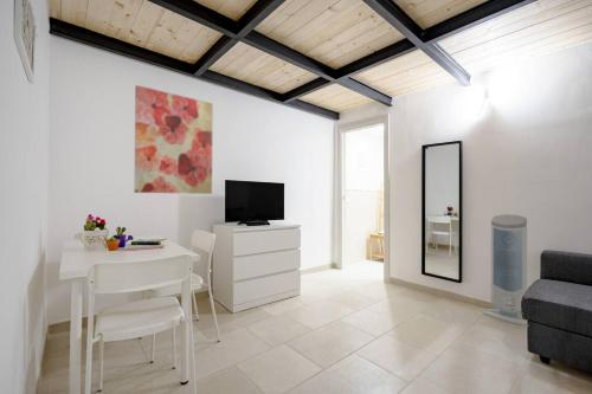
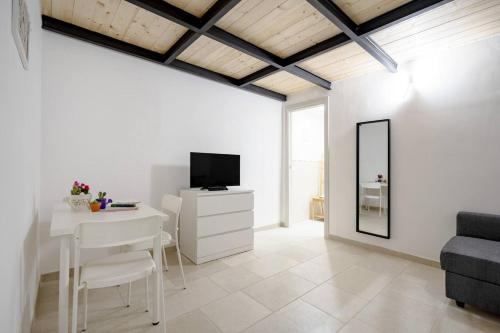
- air purifier (508, 266)
- wall art (176, 143)
